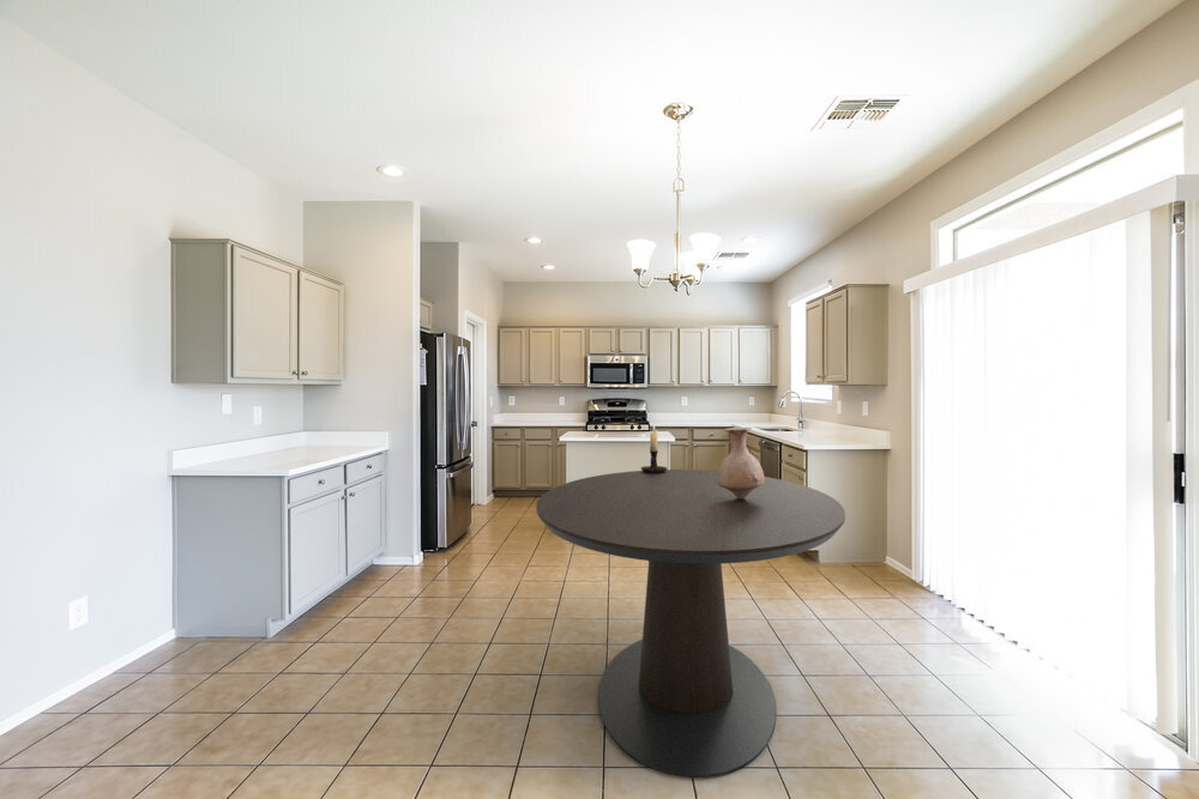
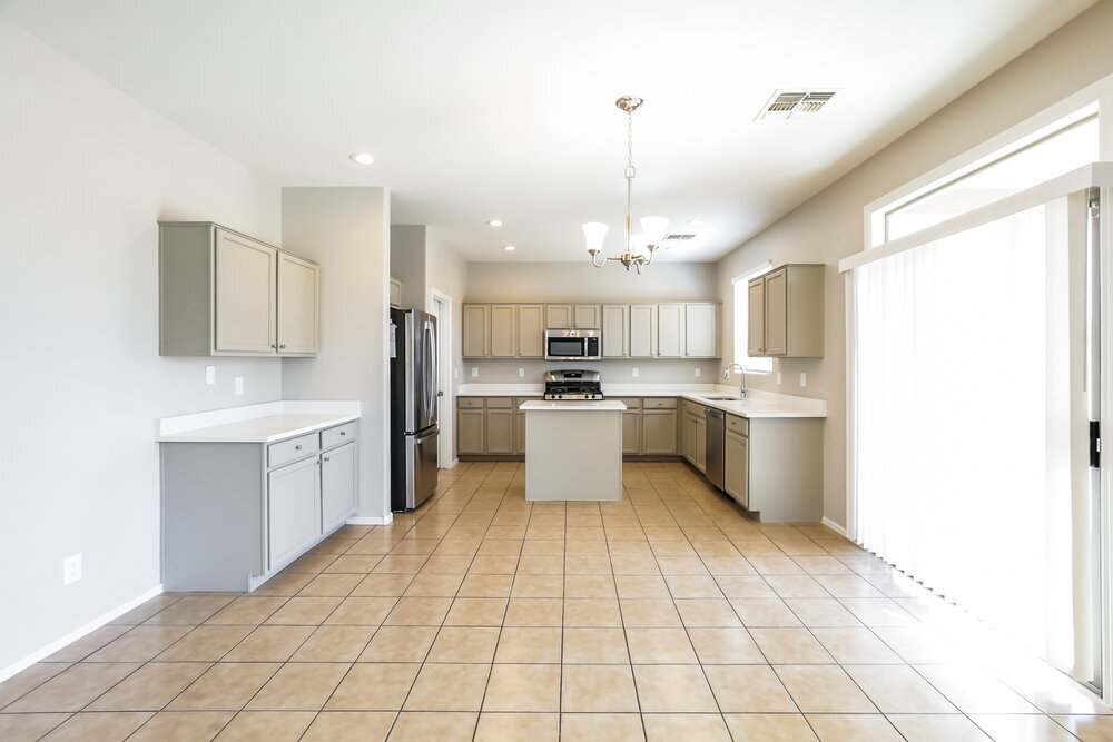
- candle holder (652, 447)
- vase (740, 462)
- dining table (685, 592)
